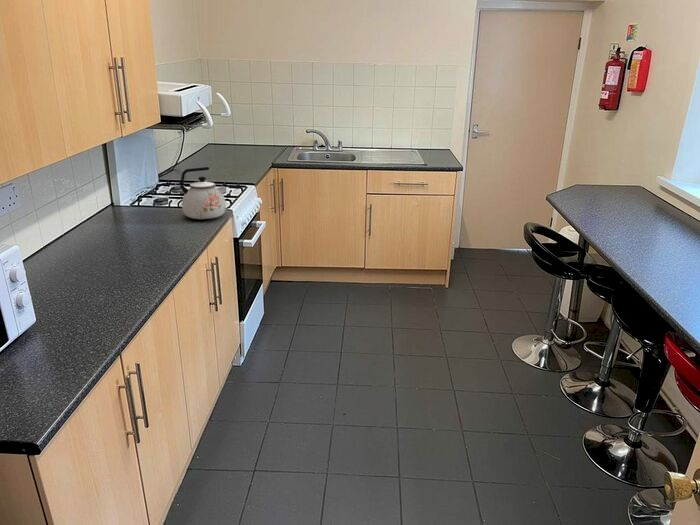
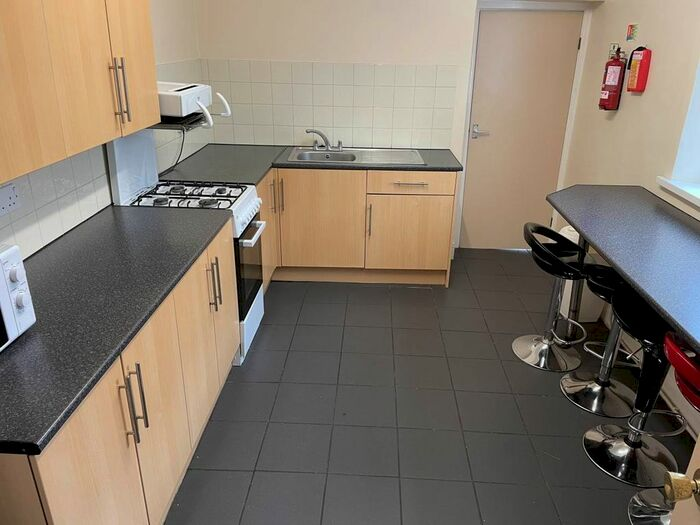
- kettle (203, 192)
